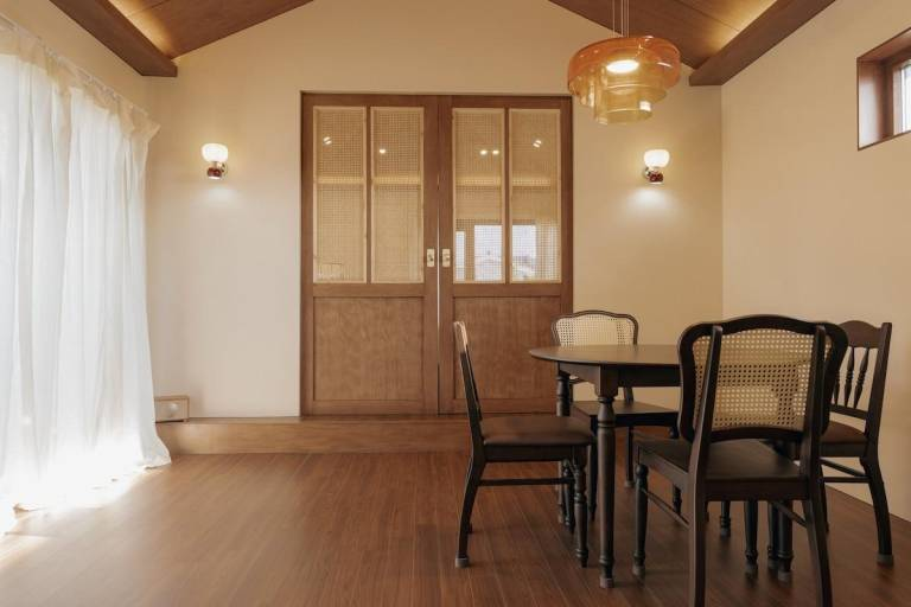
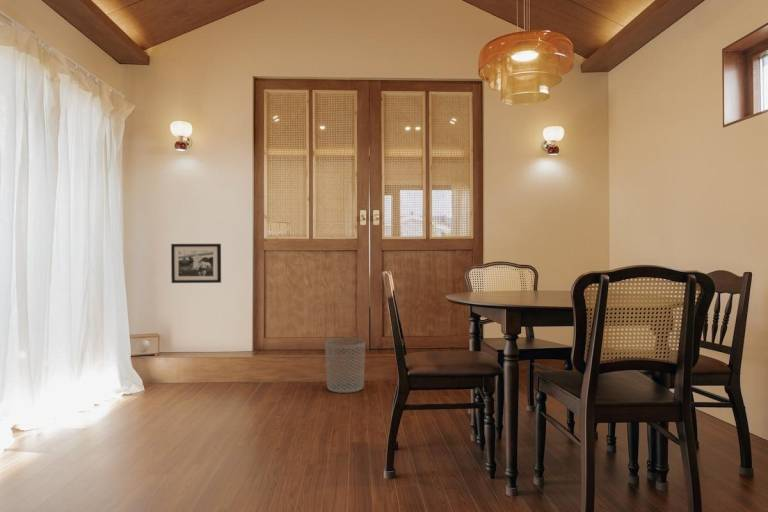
+ picture frame (196, 263)
+ waste bin (345, 364)
